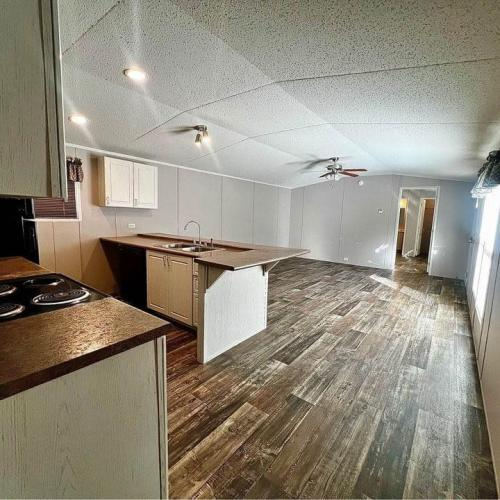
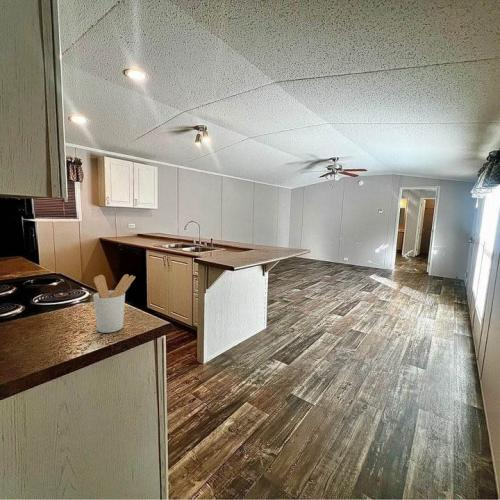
+ utensil holder (116, 300)
